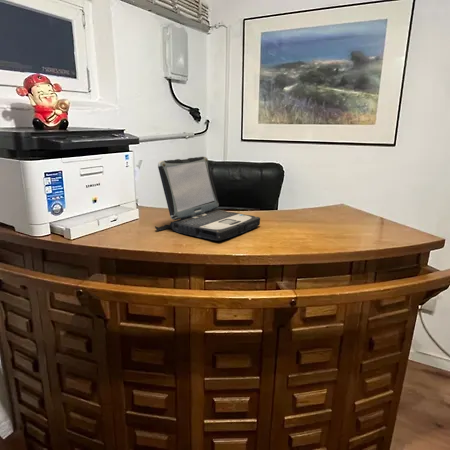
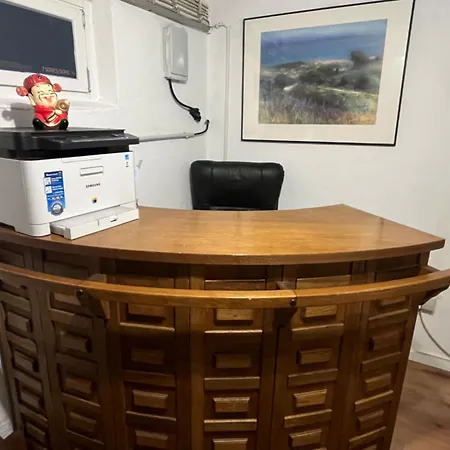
- laptop (208, 194)
